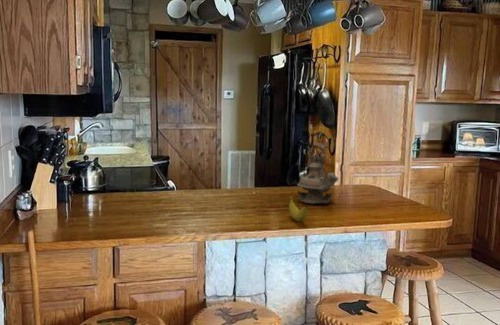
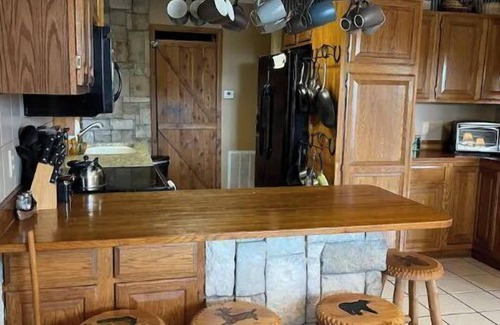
- teapot (321, 174)
- banana (297, 210)
